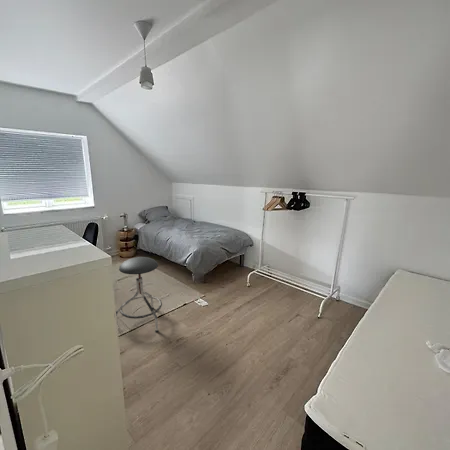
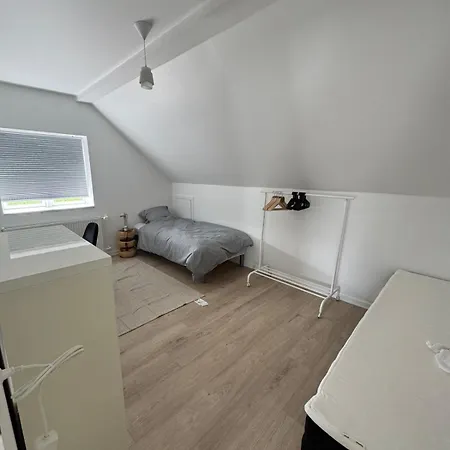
- stool (141, 290)
